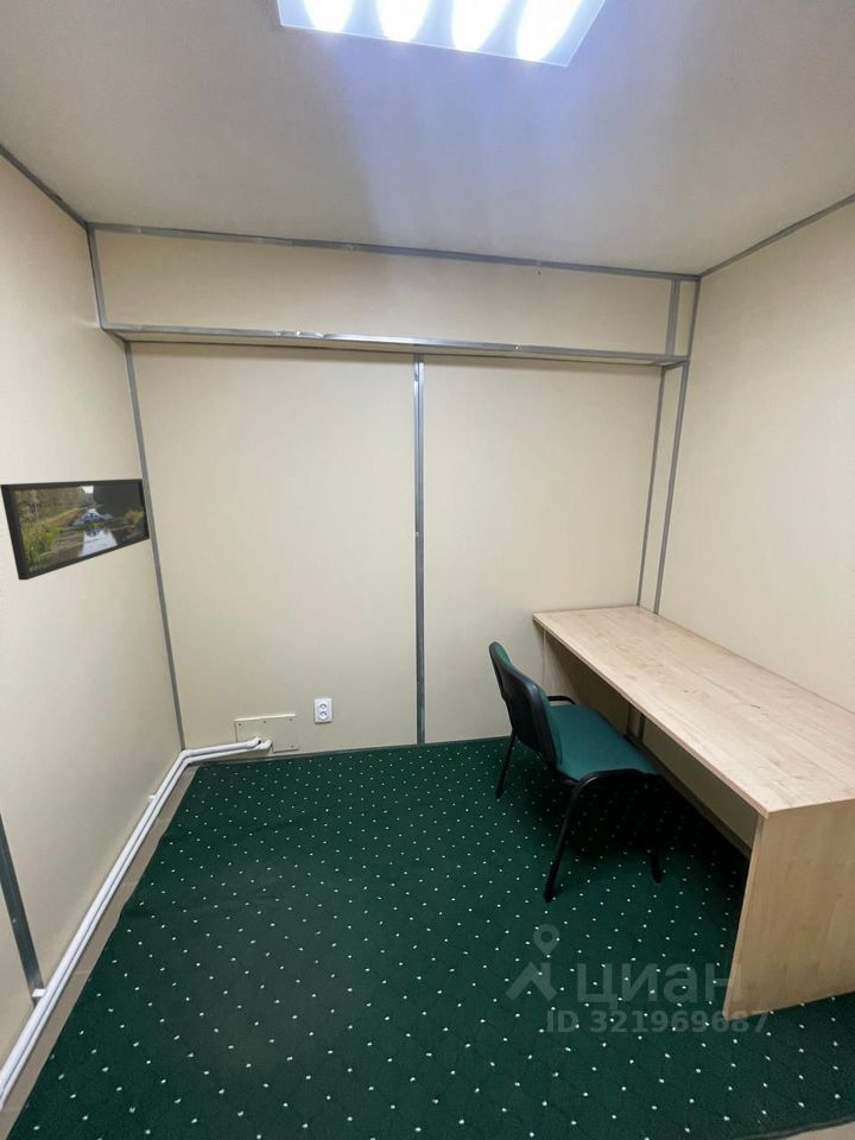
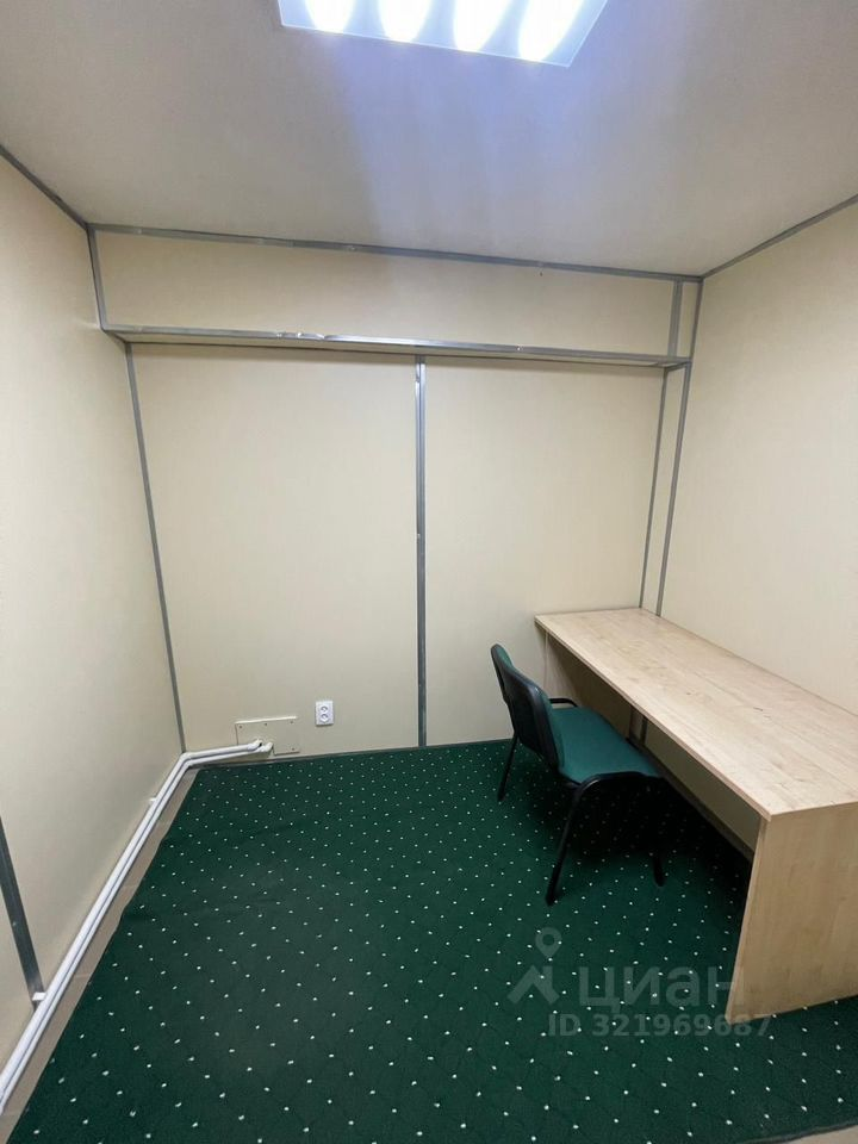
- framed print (94, 518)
